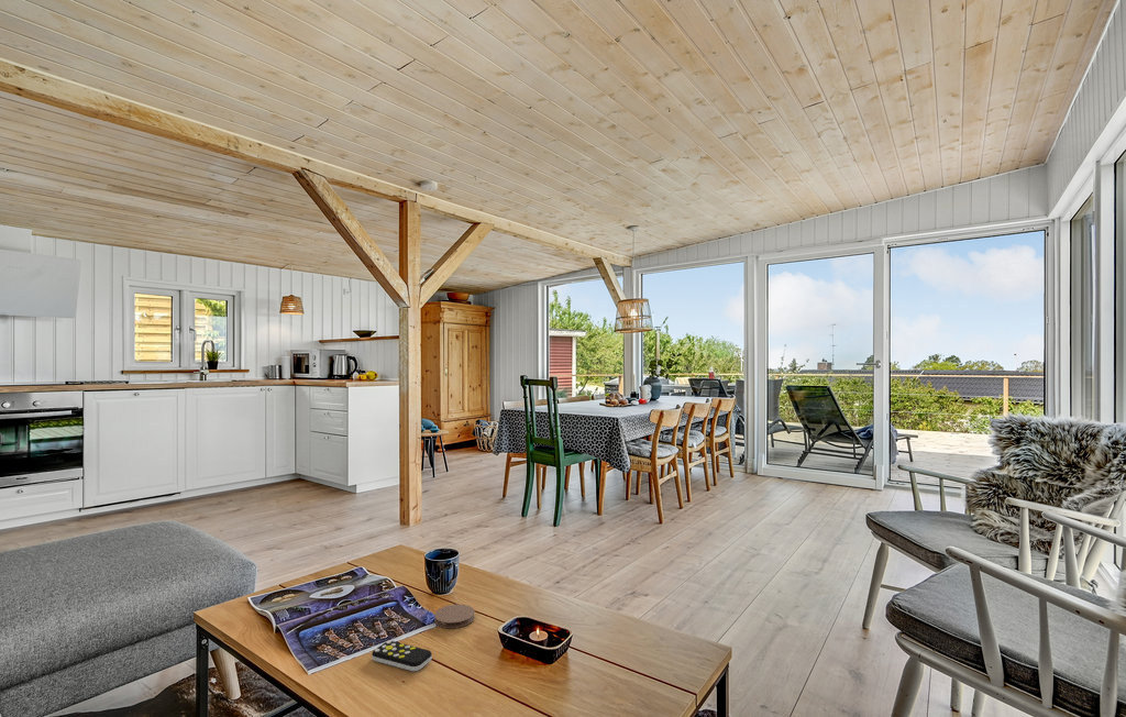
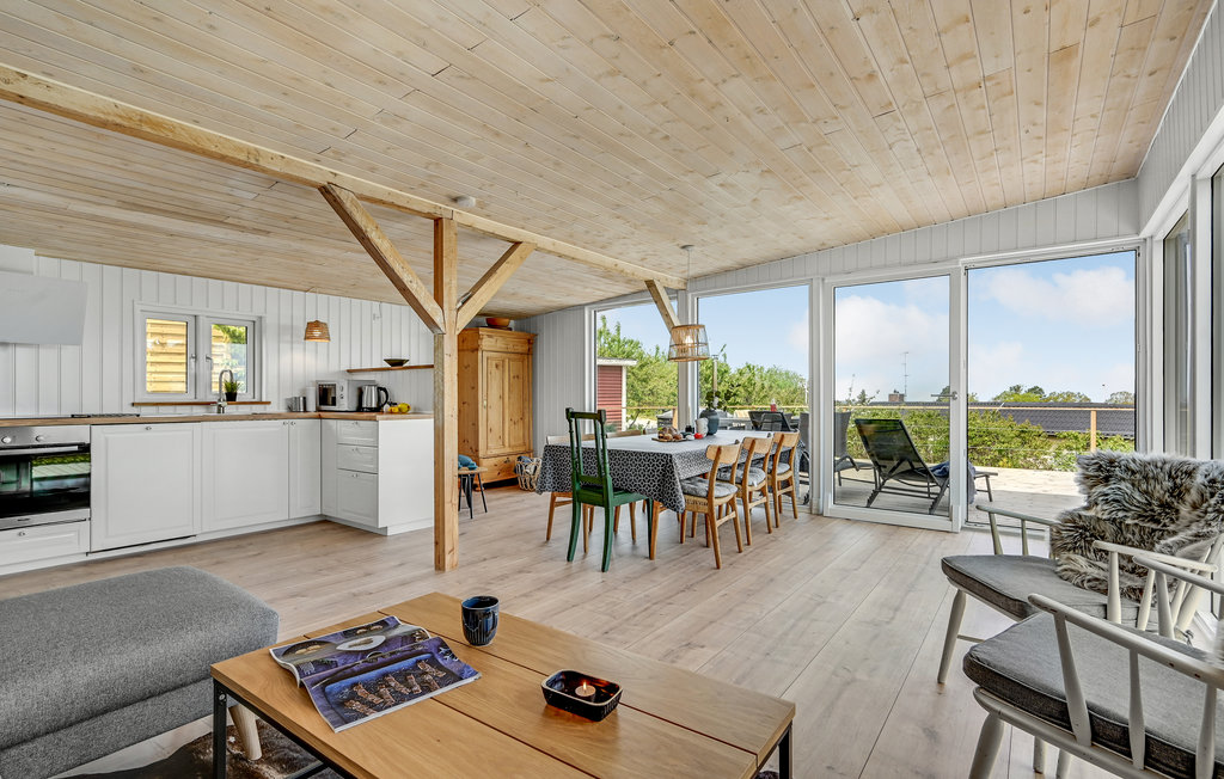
- coaster (454, 615)
- remote control (401, 654)
